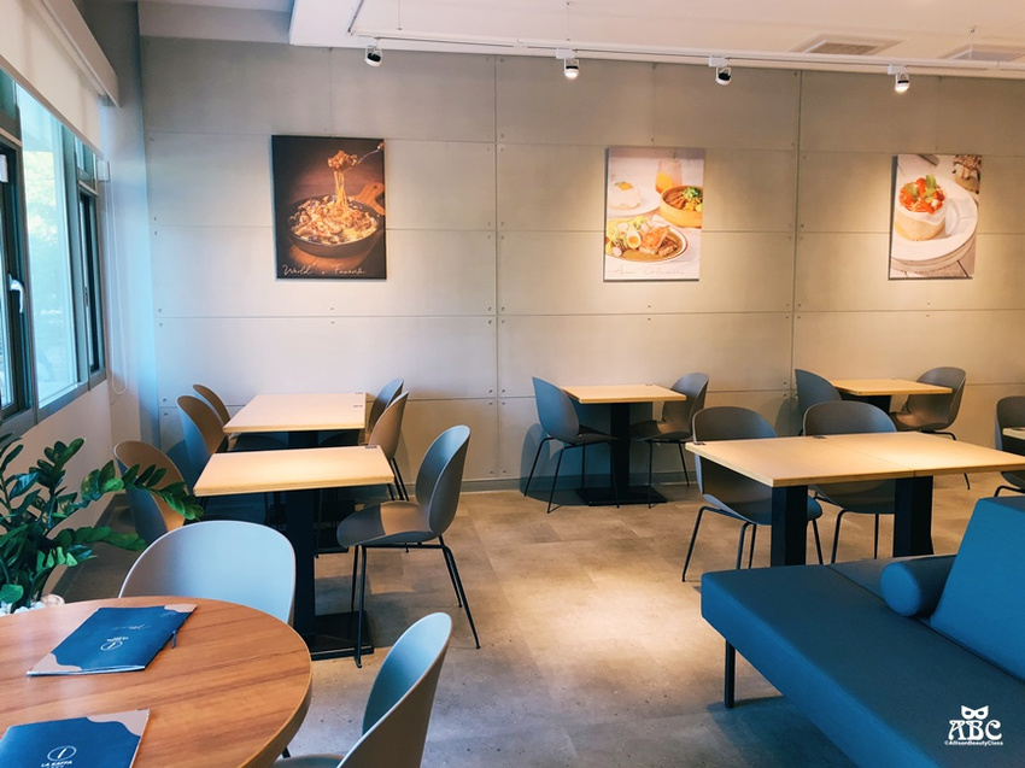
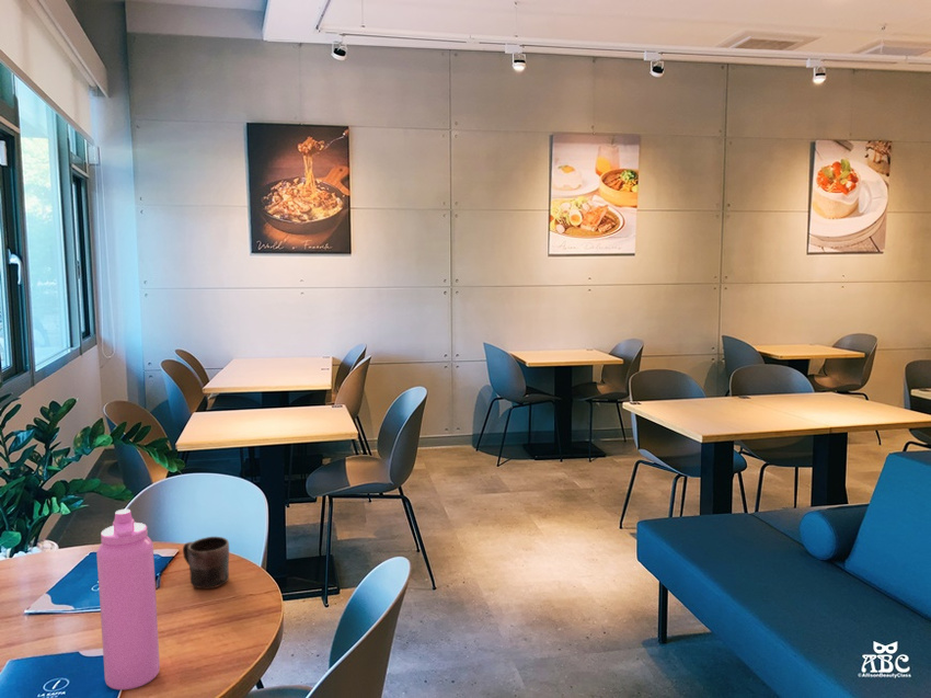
+ water bottle (128, 596)
+ mug (200, 562)
